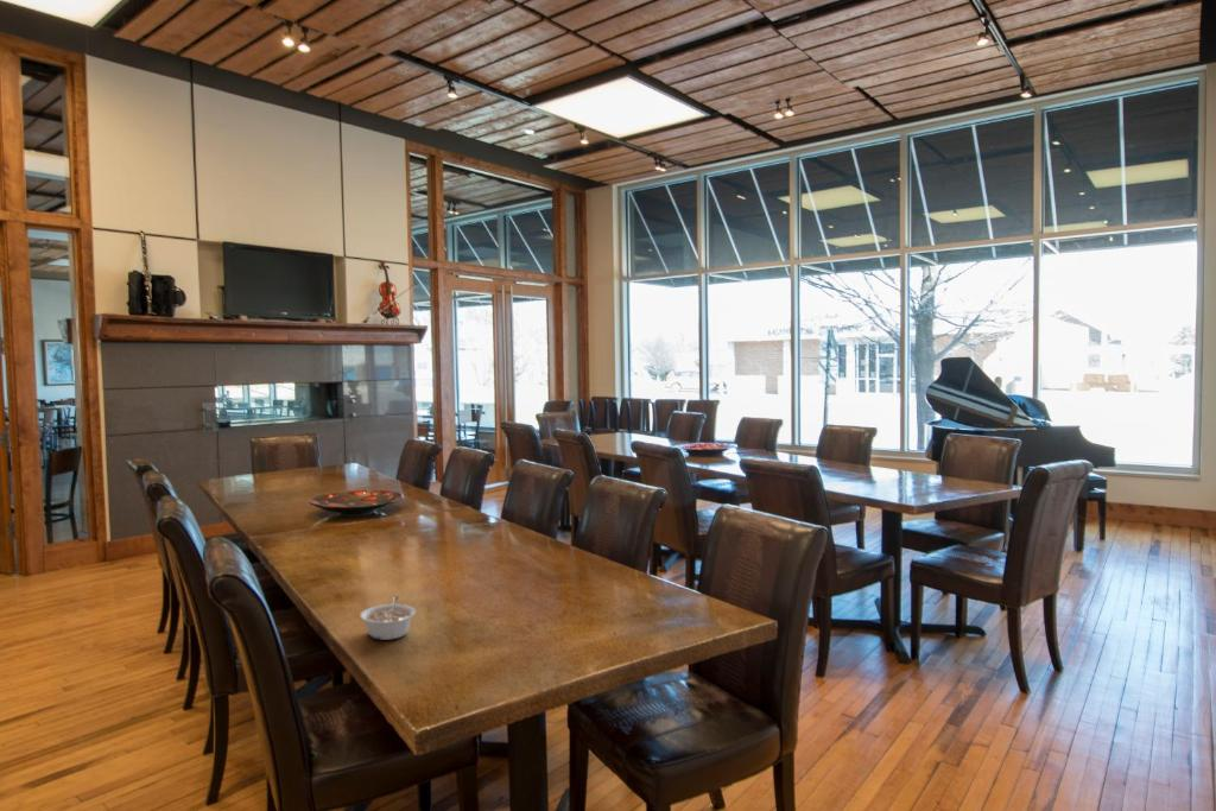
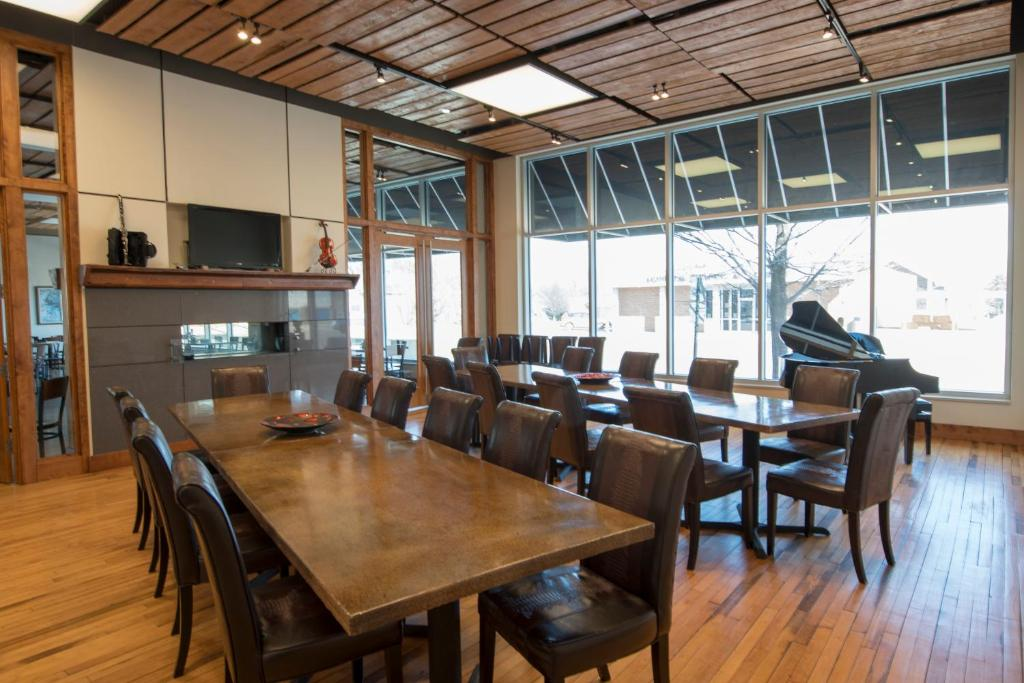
- legume (387, 620)
